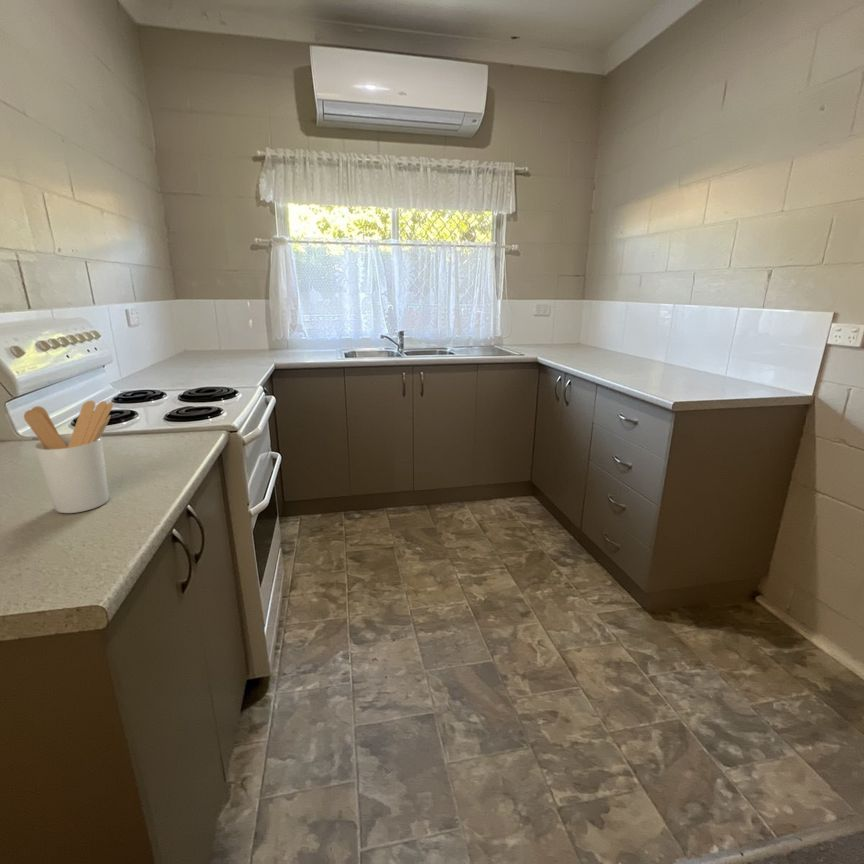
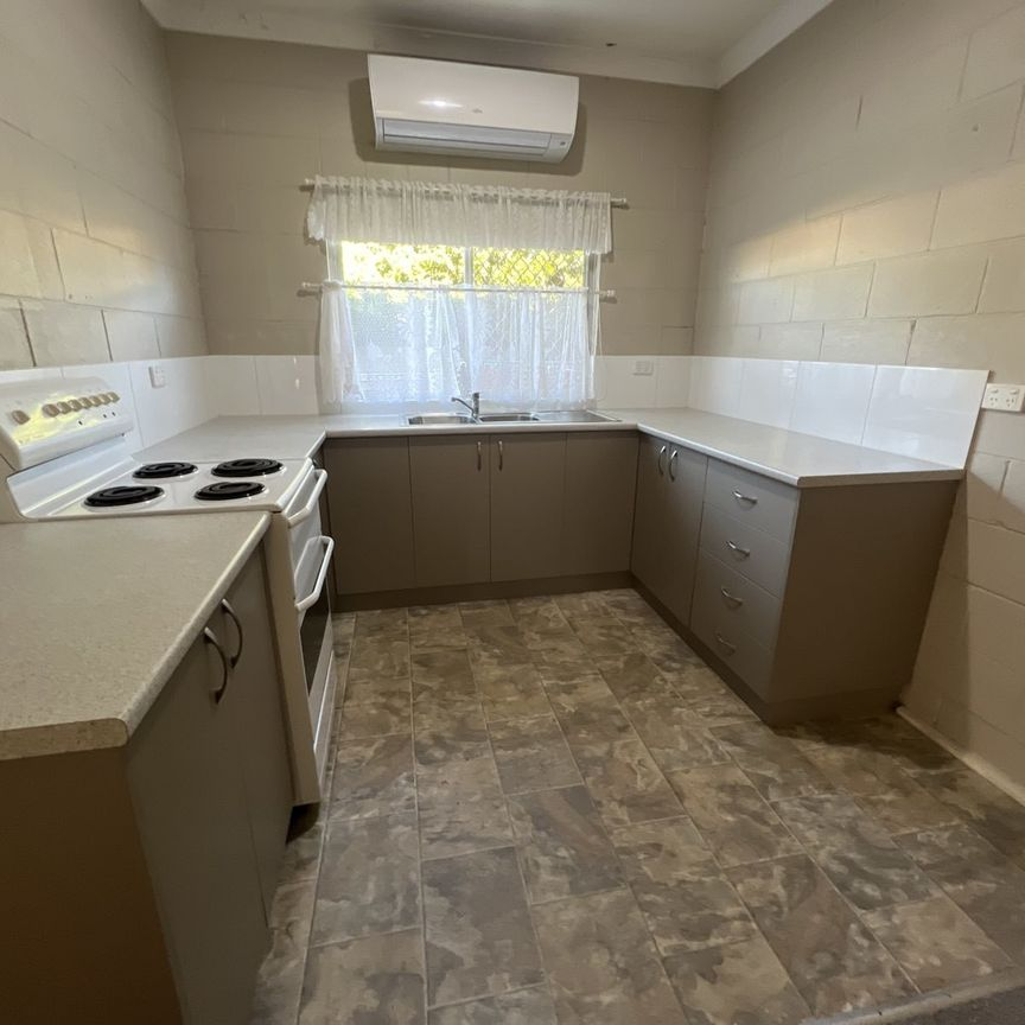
- utensil holder (83, 452)
